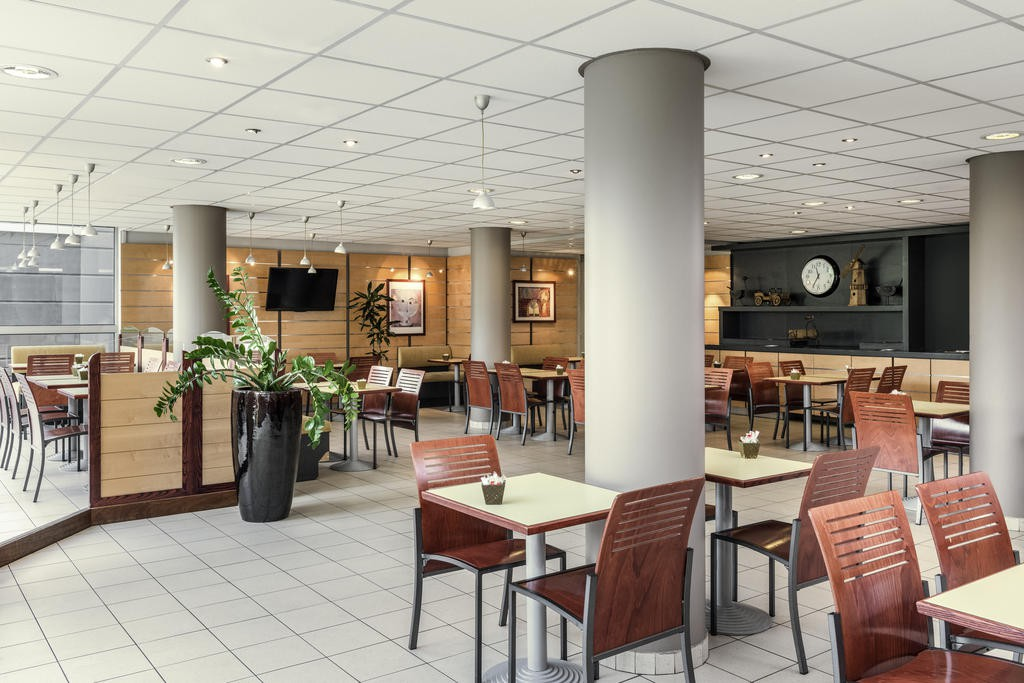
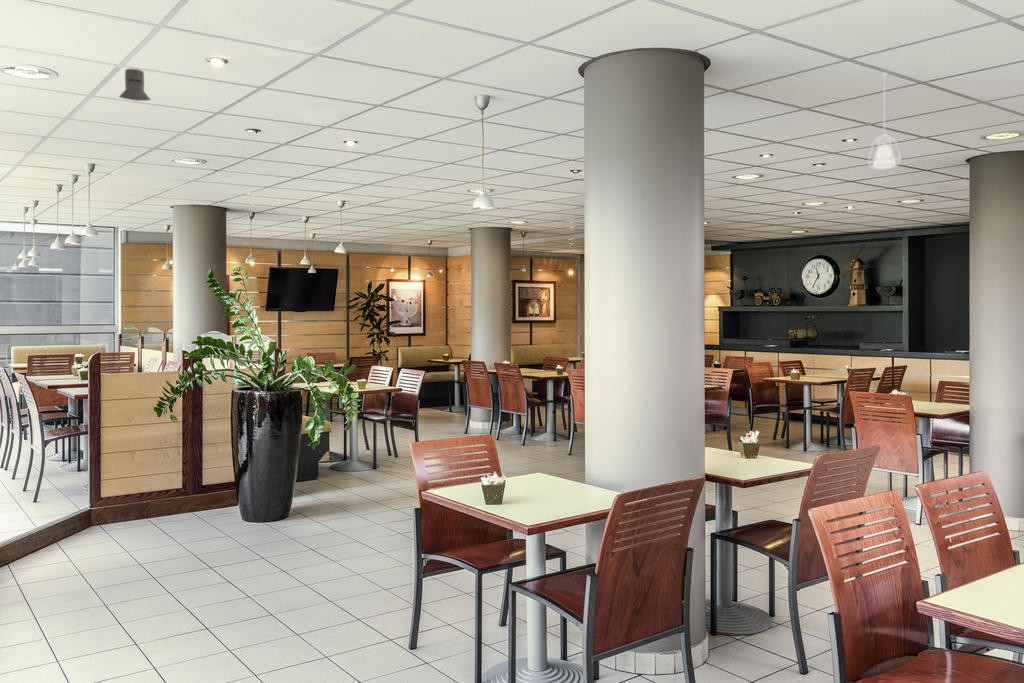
+ pendant lamp (884, 120)
+ knight helmet (134, 87)
